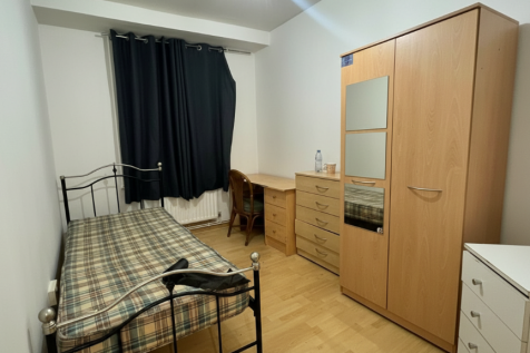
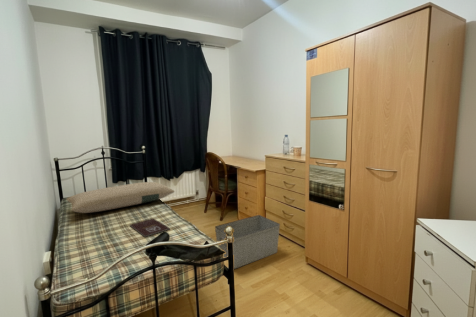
+ storage bin (247, 240)
+ book (149, 226)
+ pillow (122, 195)
